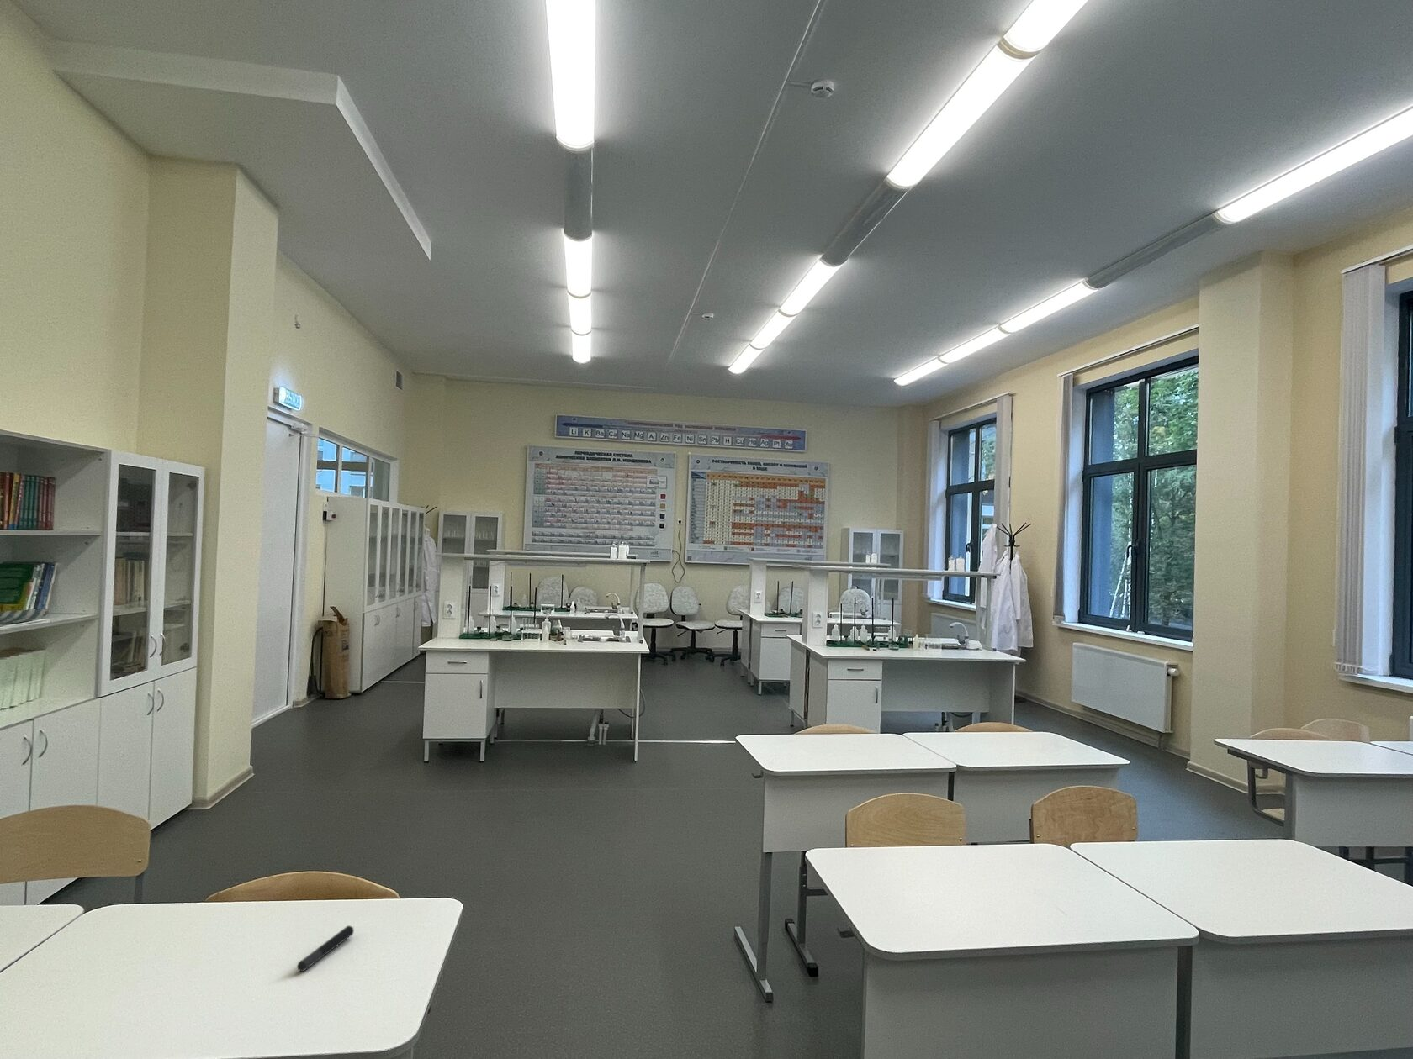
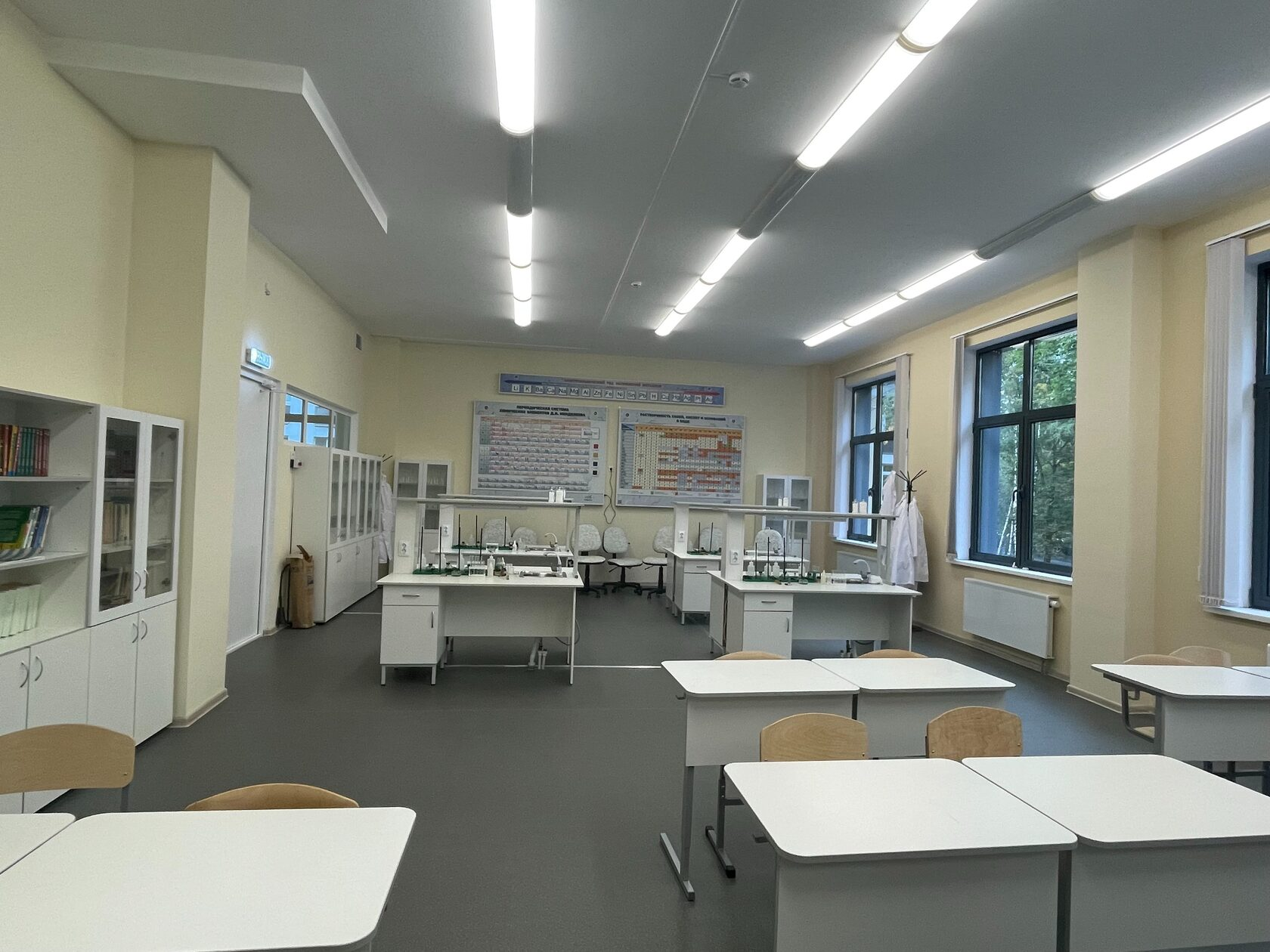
- pen (328, 946)
